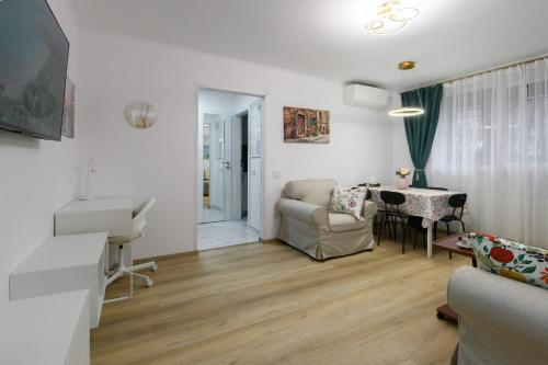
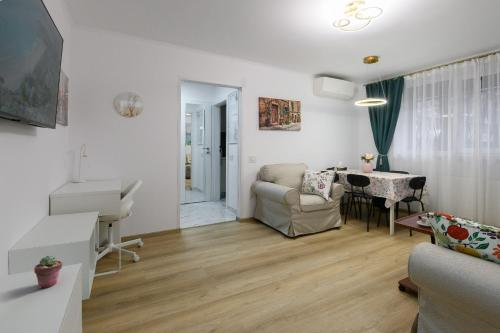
+ potted succulent (48, 270)
